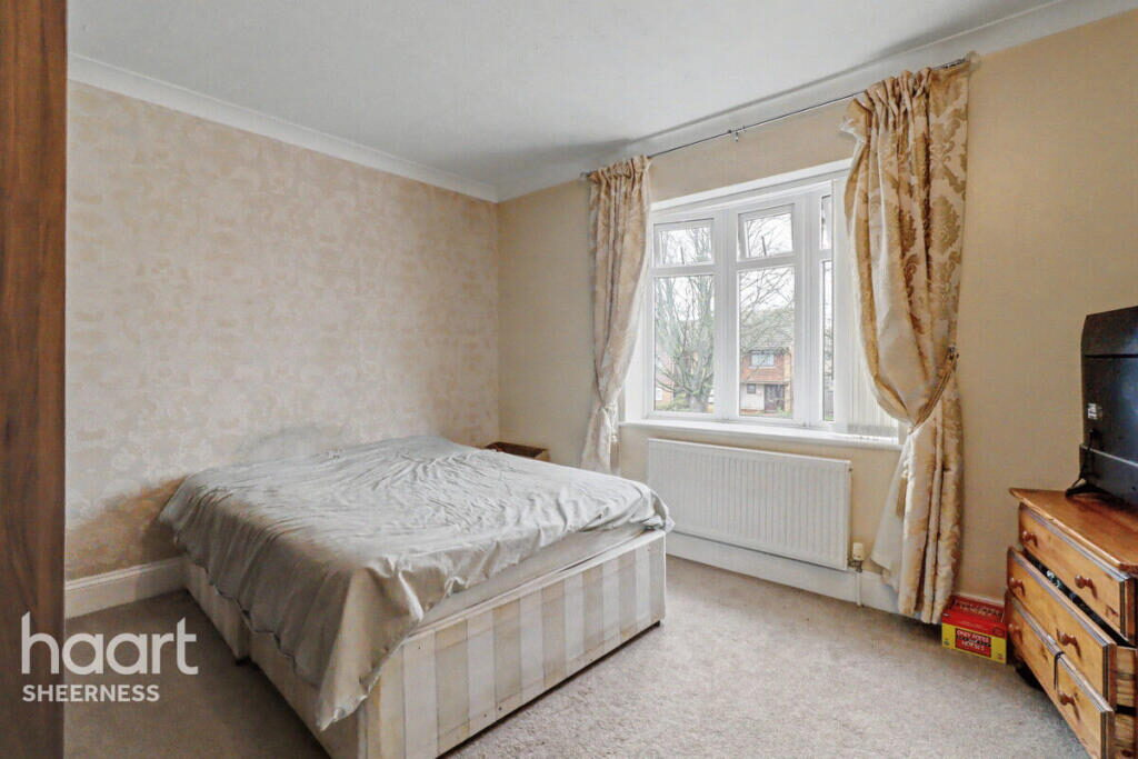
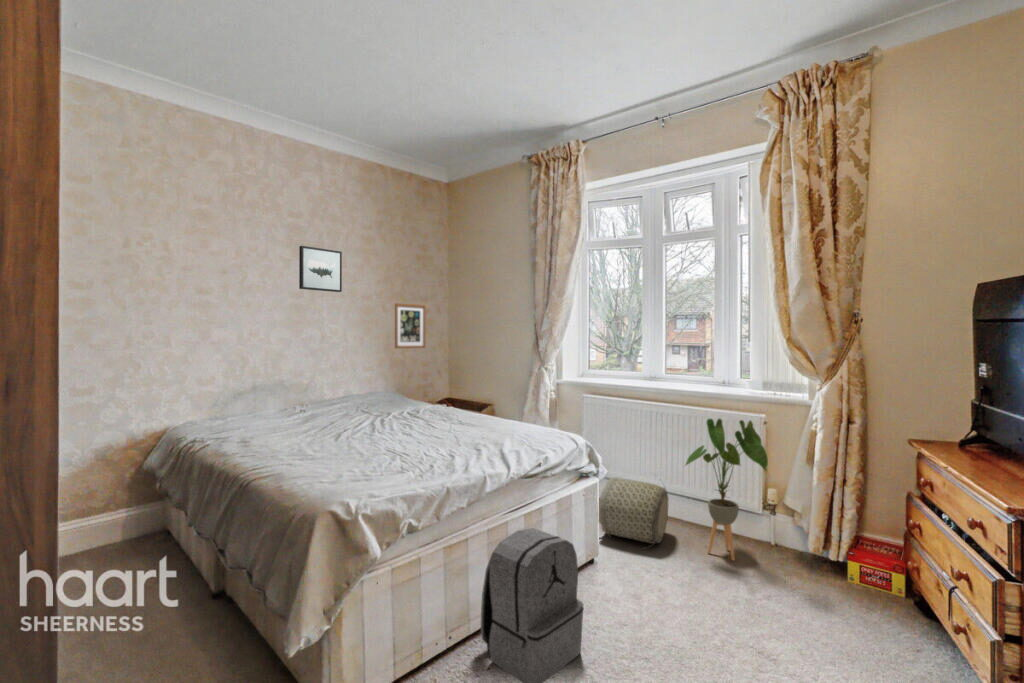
+ backpack (529, 593)
+ house plant (729, 486)
+ wall art (410, 326)
+ basket (631, 505)
+ wall art (321, 269)
